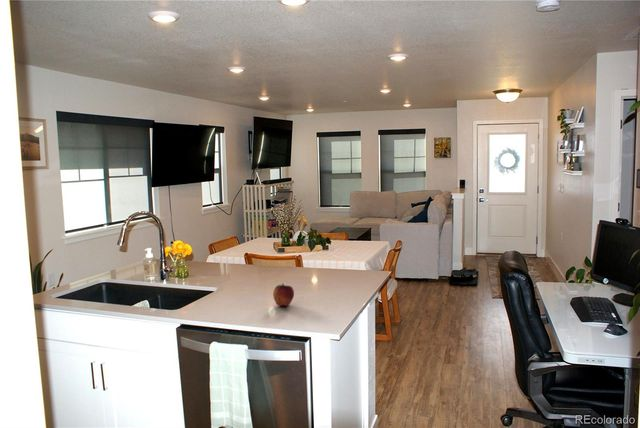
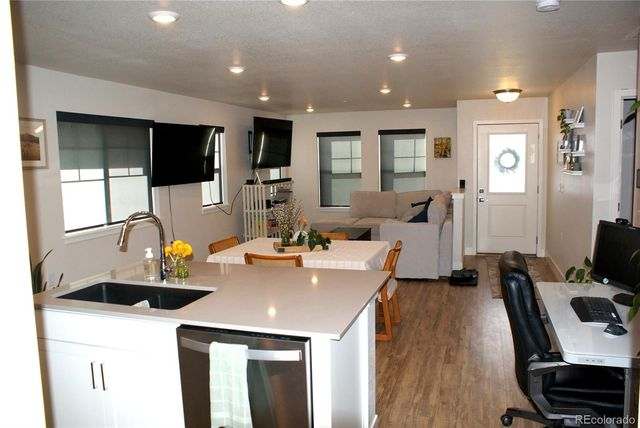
- fruit (284, 294)
